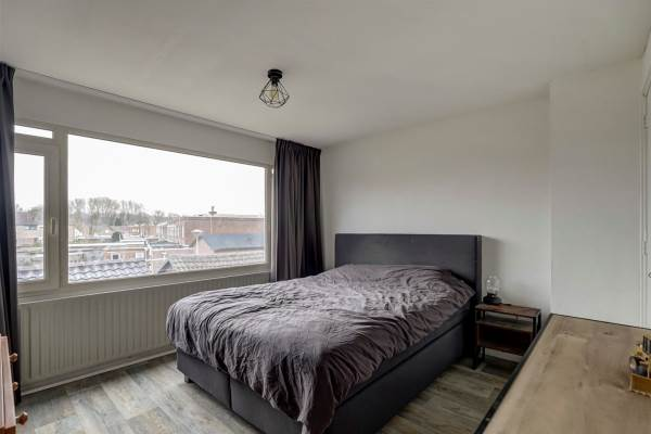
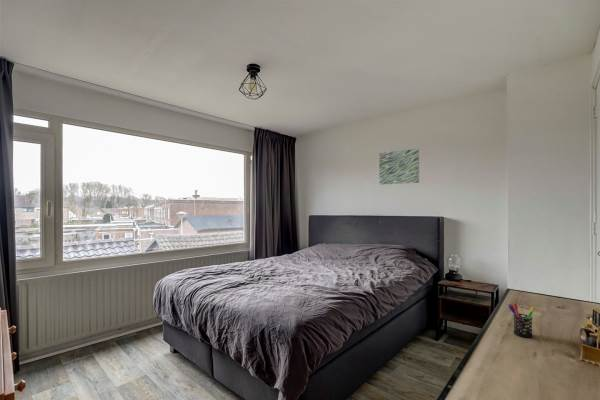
+ wall art (398, 167)
+ pen holder (523, 319)
